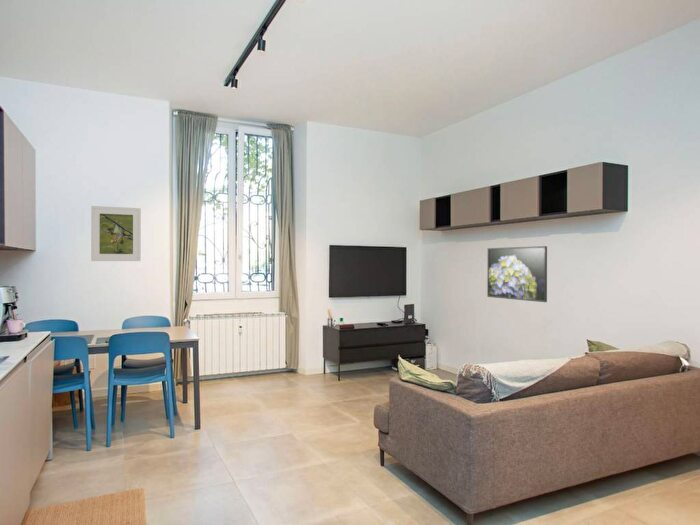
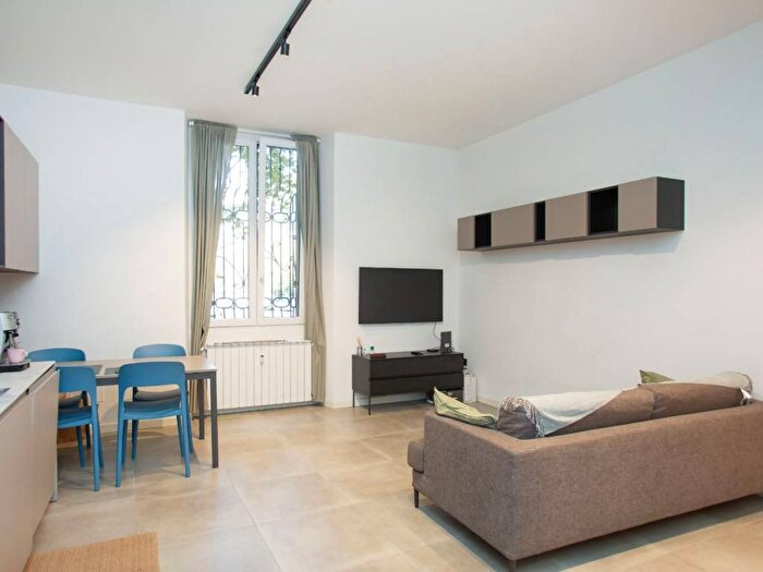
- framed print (515, 273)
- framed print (116, 234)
